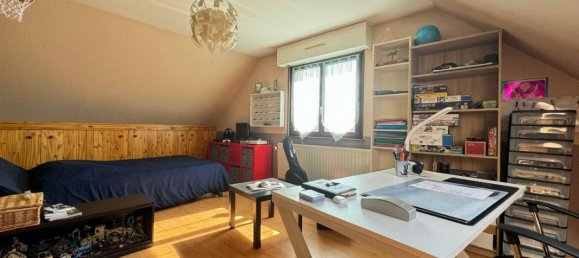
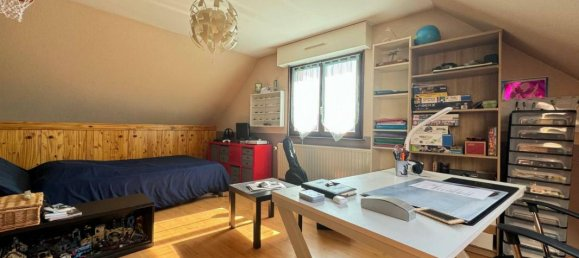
+ cell phone (437, 214)
